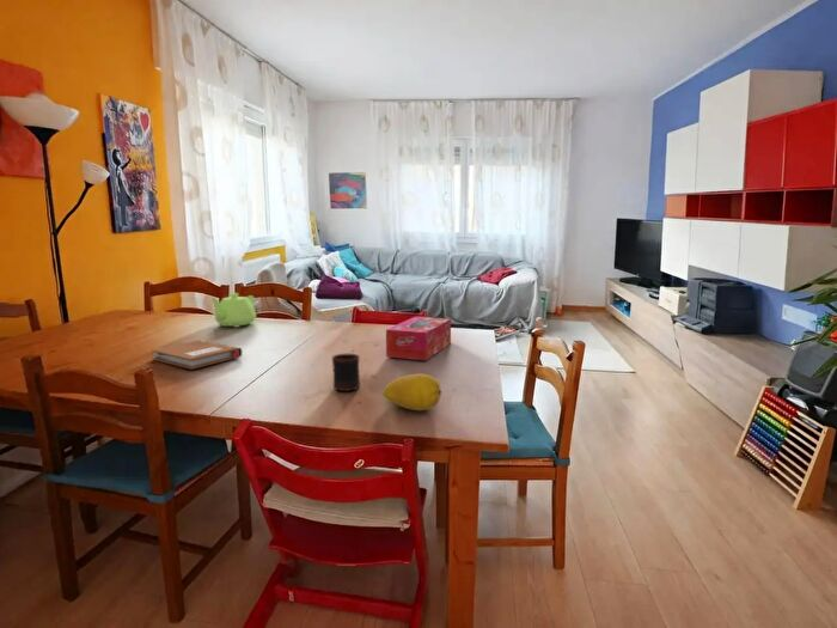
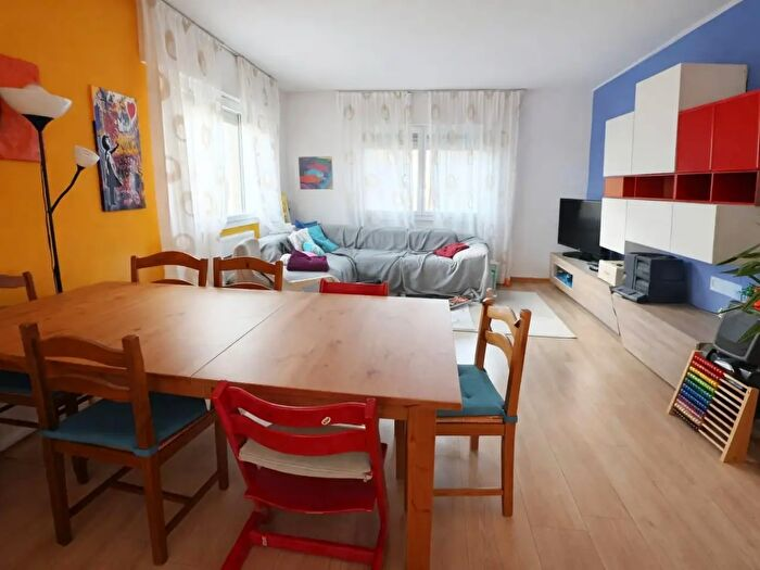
- tissue box (420, 336)
- mug (348, 370)
- notebook (198, 353)
- fruit (411, 390)
- teapot (233, 309)
